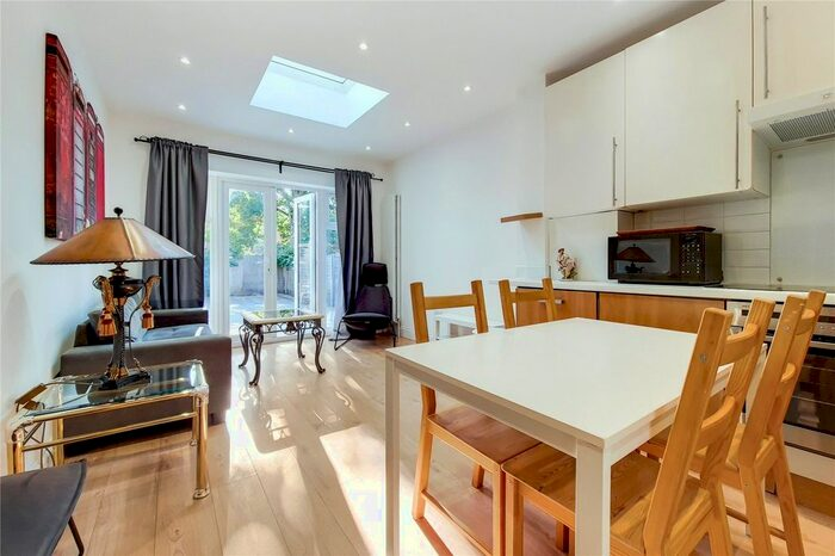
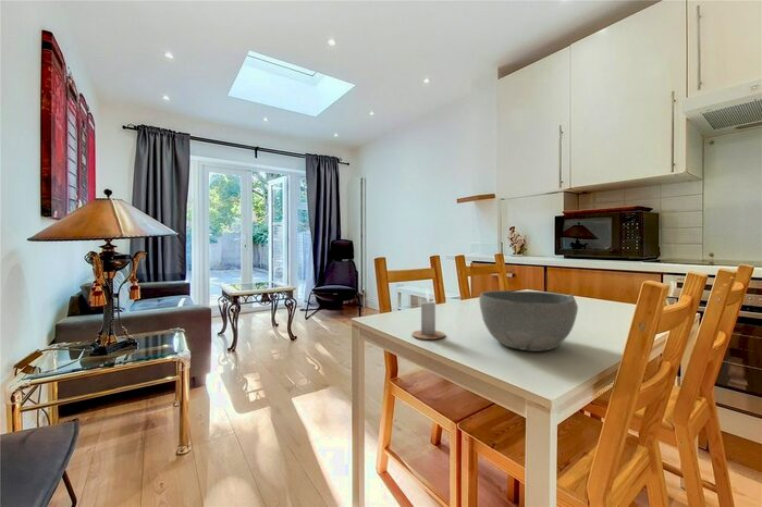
+ bowl (526, 317)
+ candle (428, 311)
